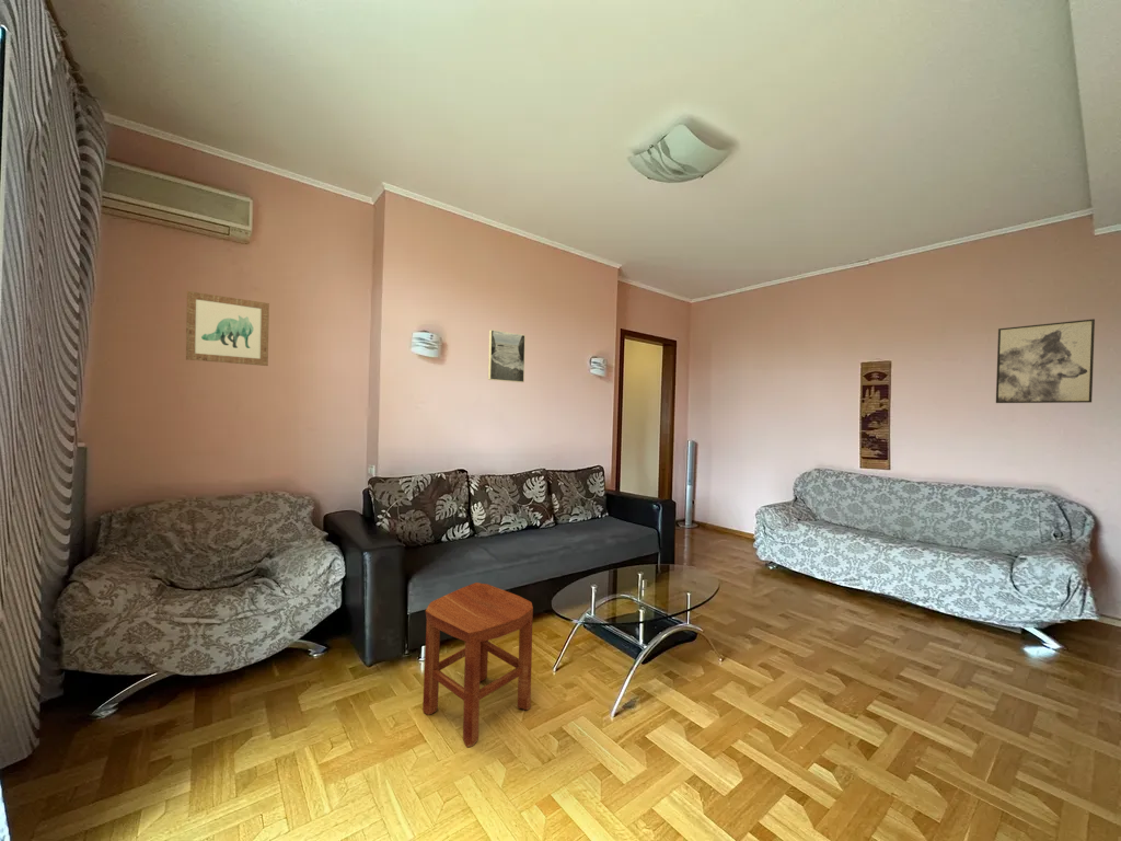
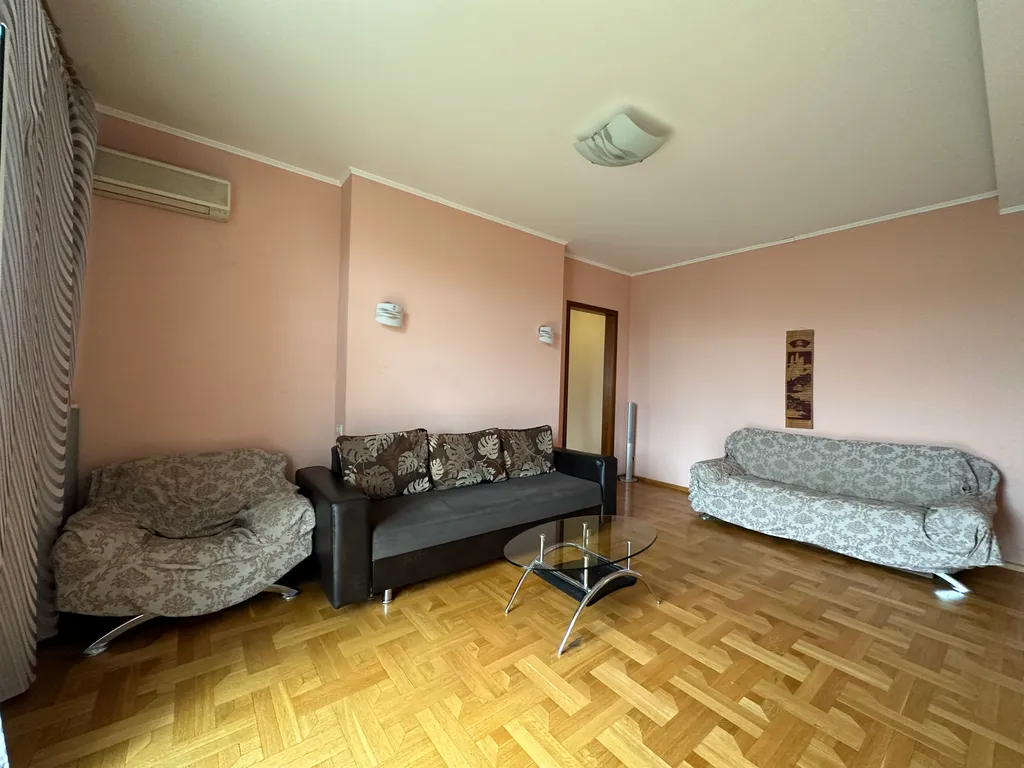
- wall art (229, 330)
- stool (477, 655)
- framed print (507, 356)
- wall art (1042, 364)
